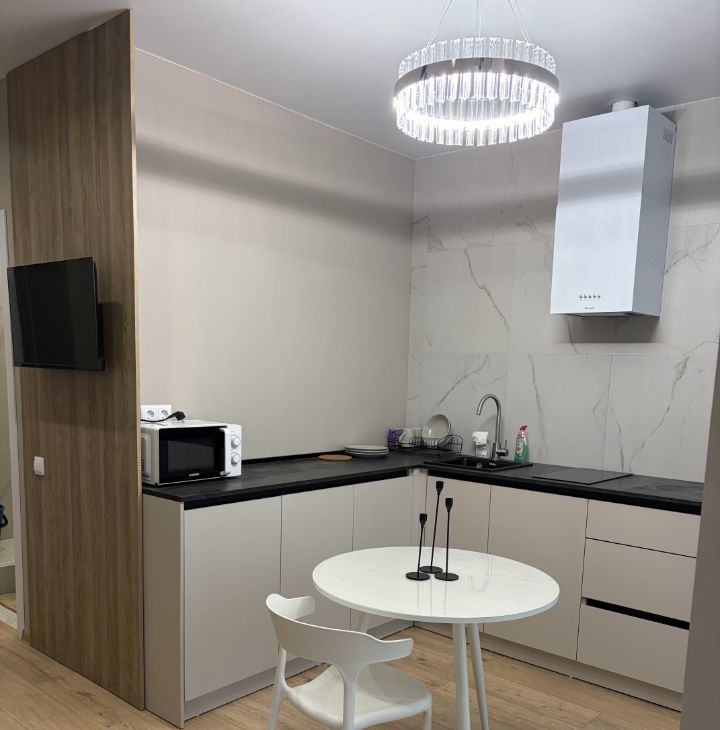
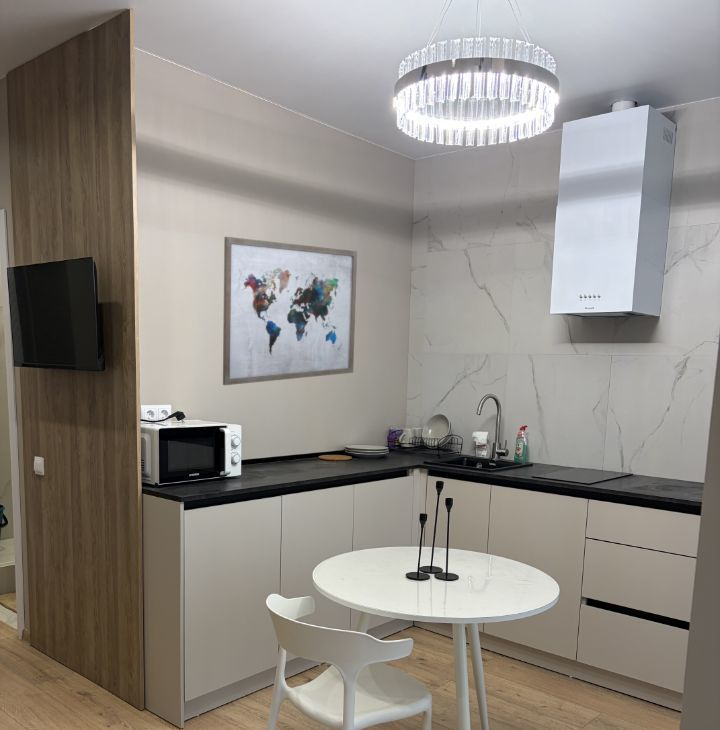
+ wall art (295, 312)
